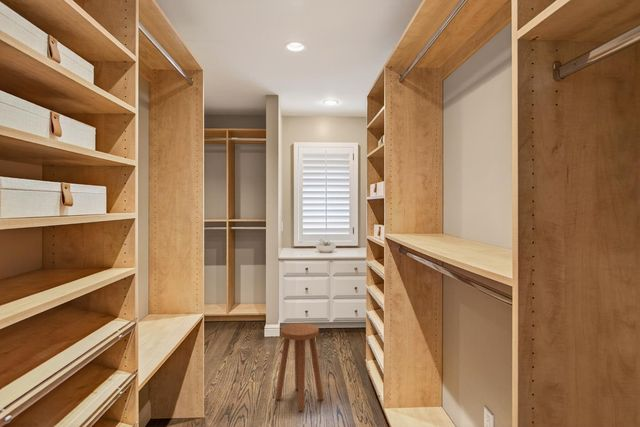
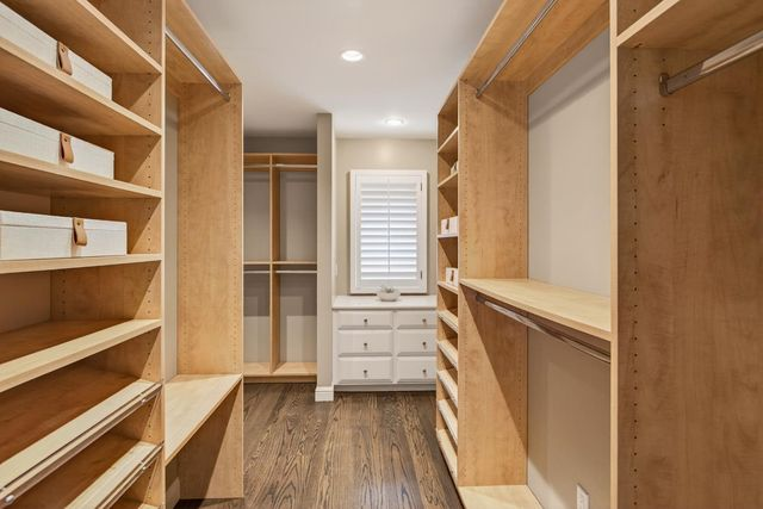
- stool (299, 363)
